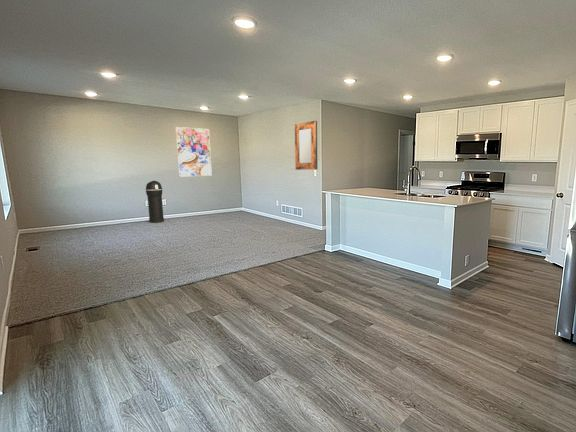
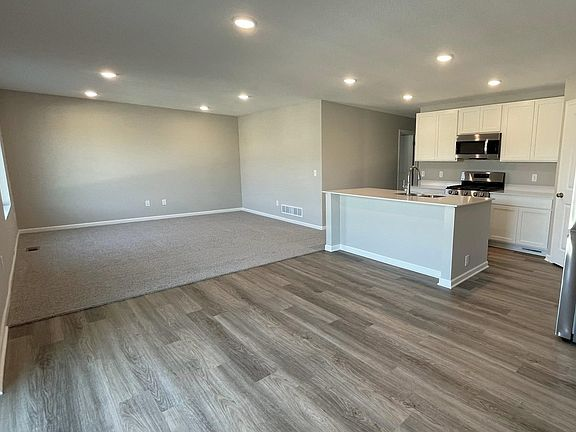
- home mirror (305, 146)
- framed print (194, 152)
- trash can (155, 201)
